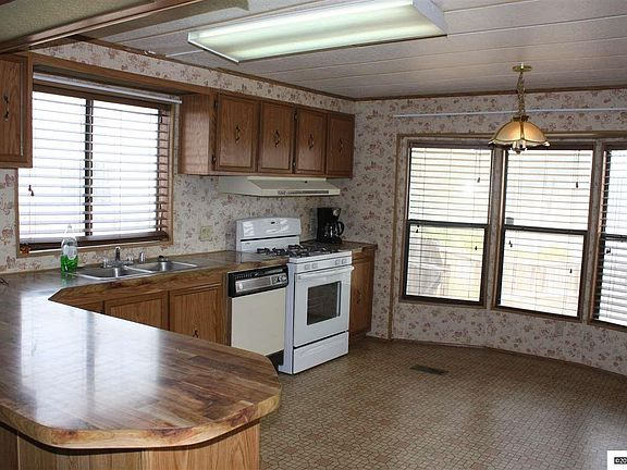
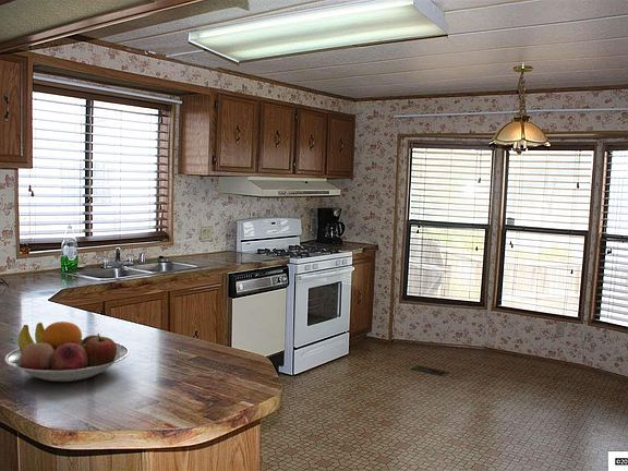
+ fruit bowl (69, 349)
